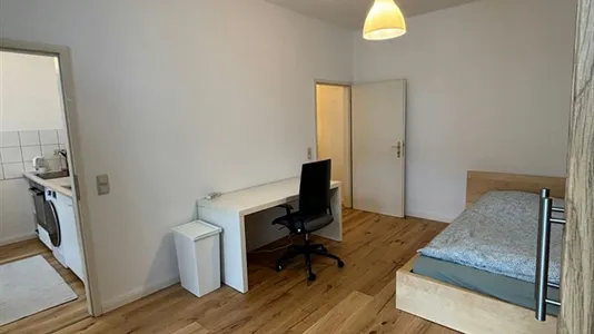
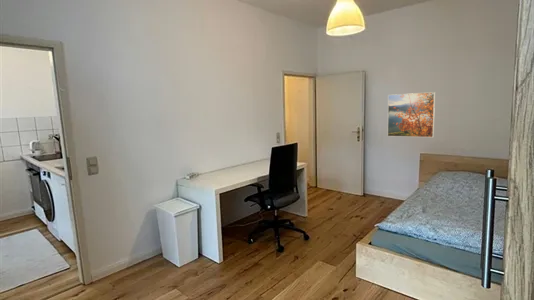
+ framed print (410, 115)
